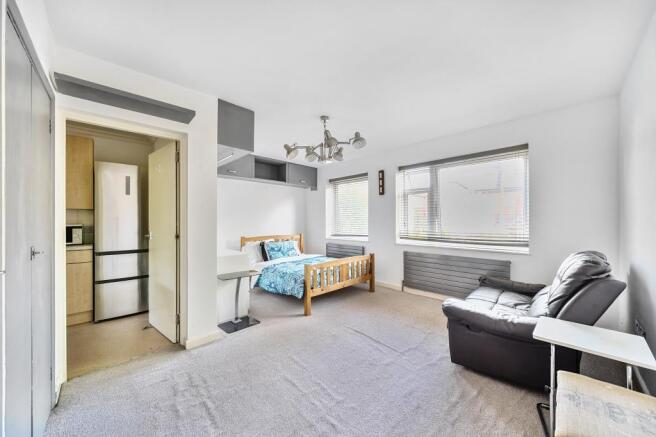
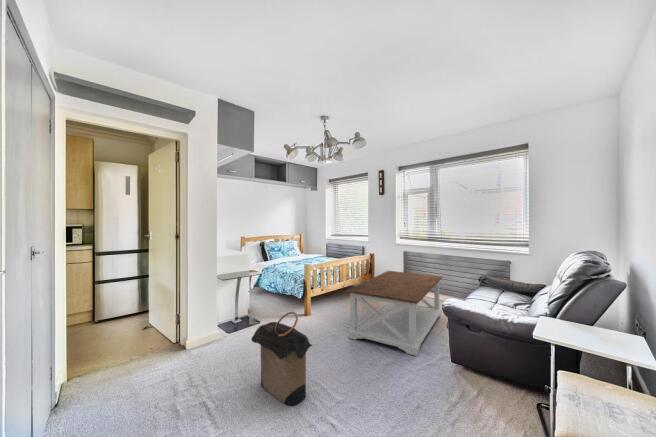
+ laundry hamper (280, 351)
+ coffee table (399, 303)
